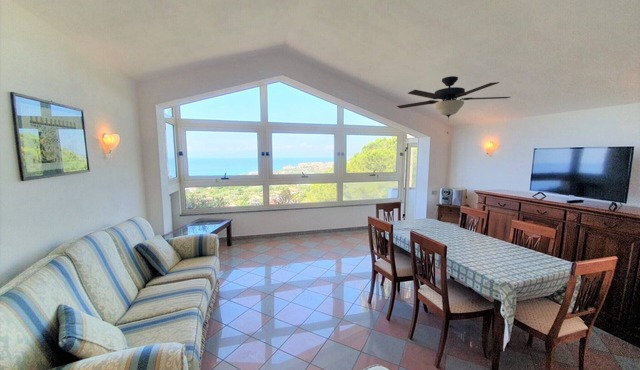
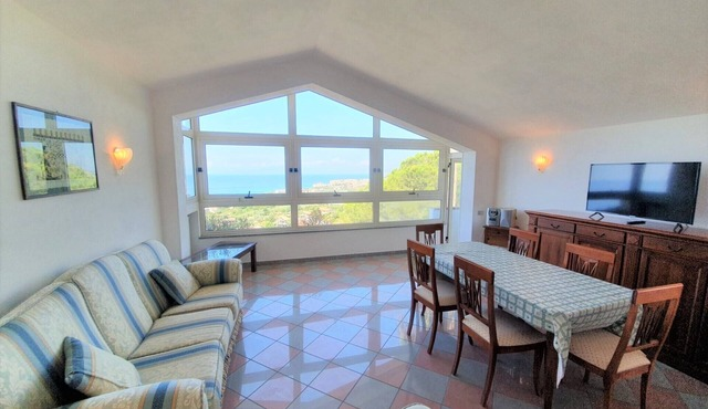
- ceiling fan (448, 107)
